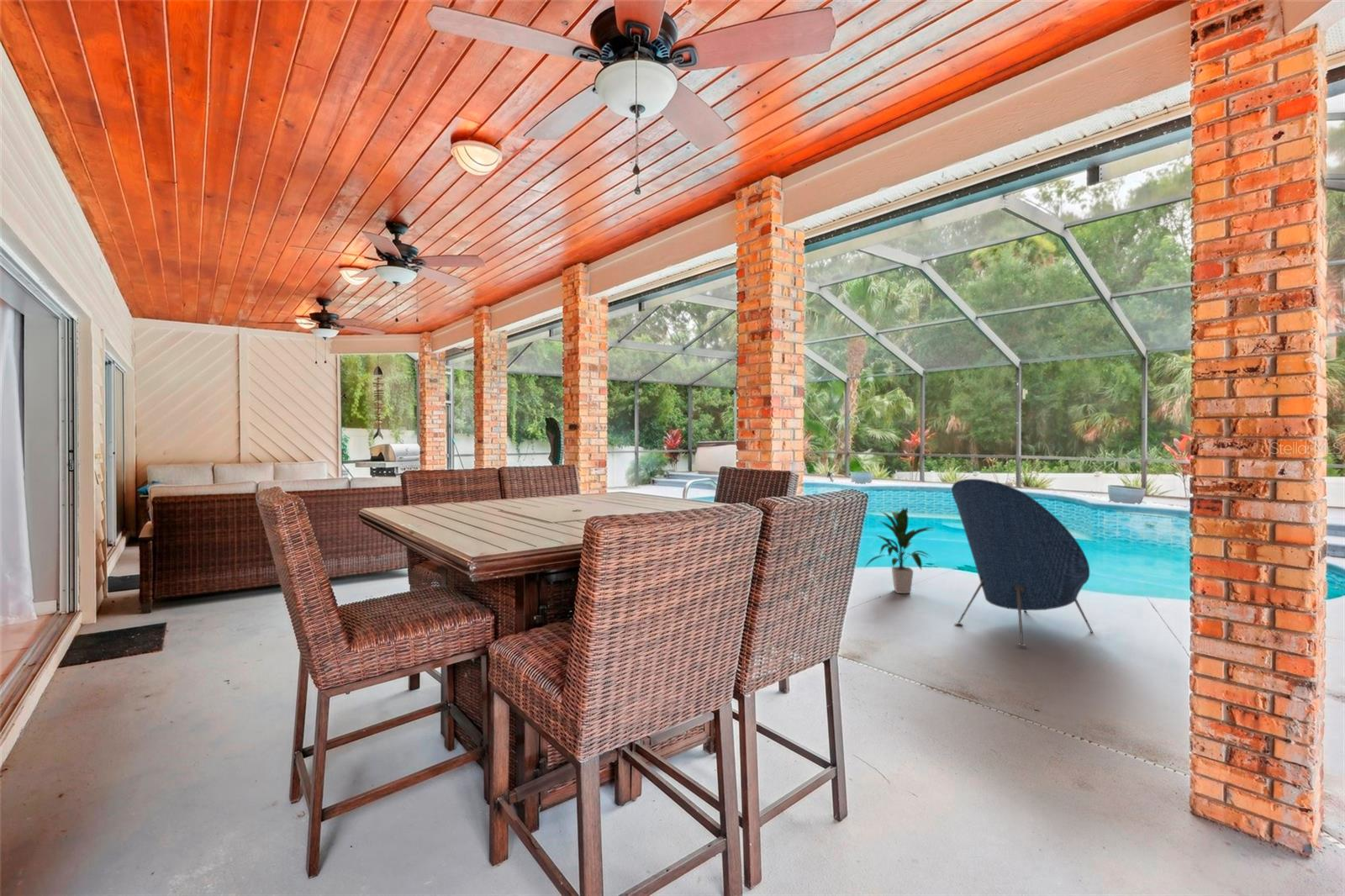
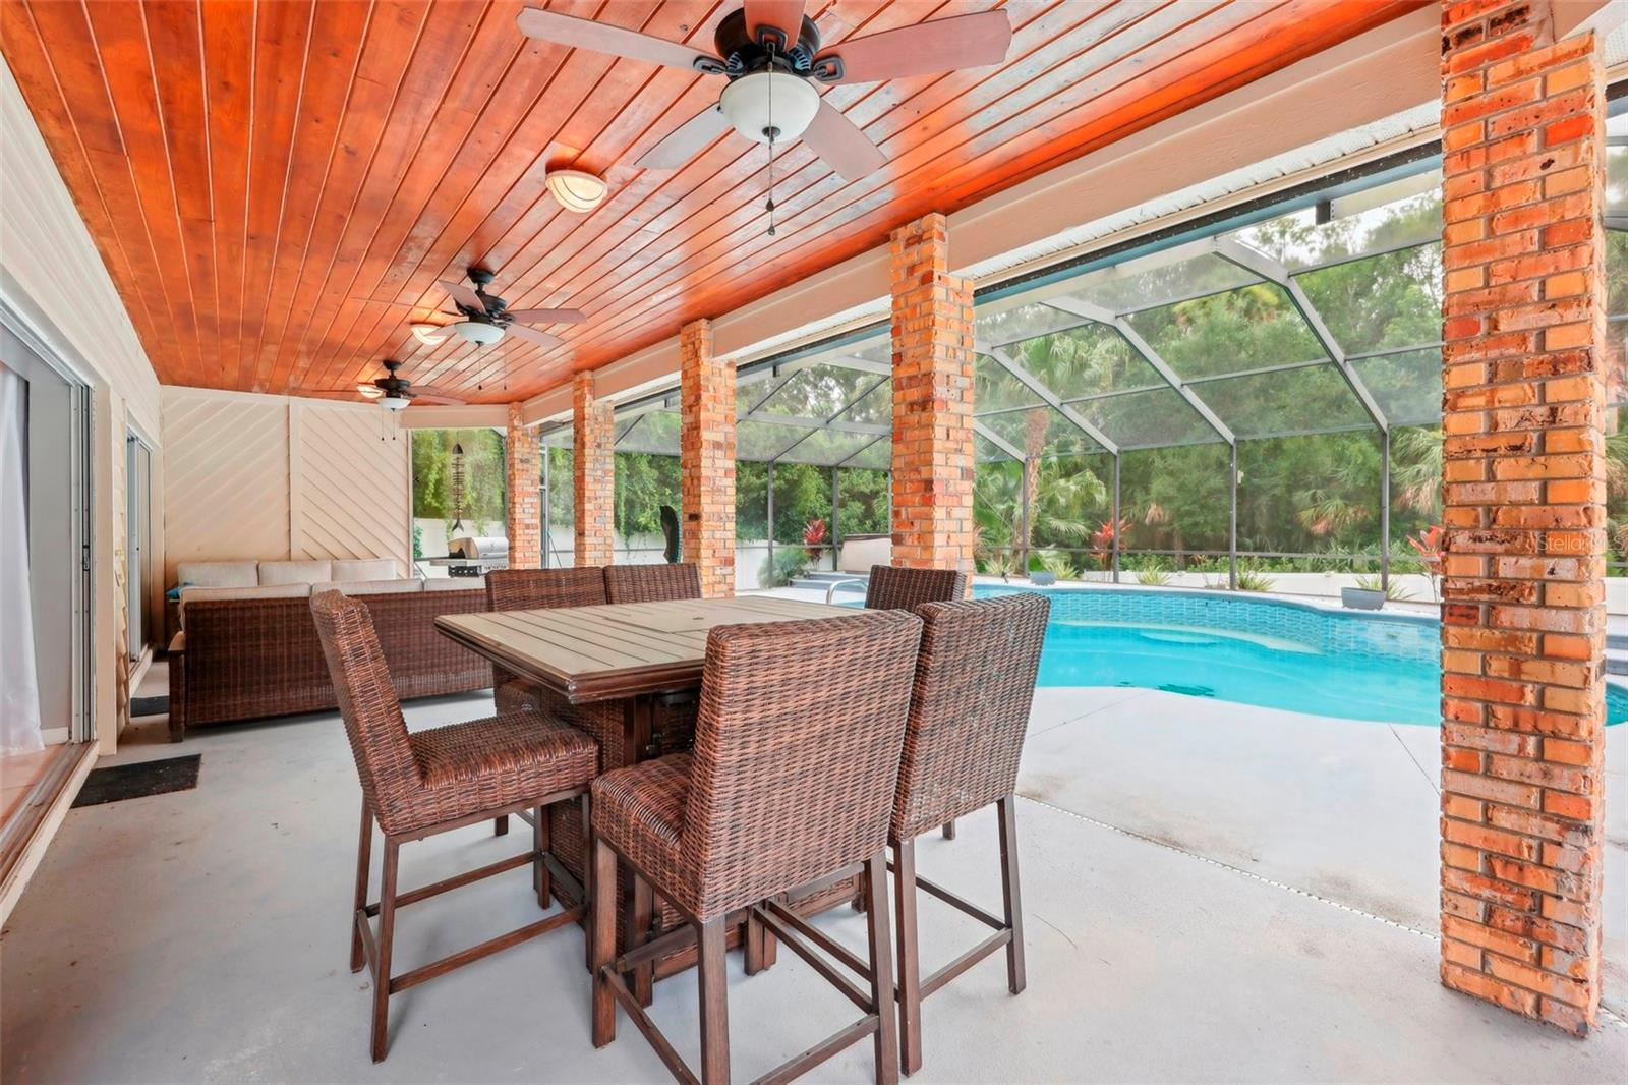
- lounge chair (1020, 553)
- indoor plant (898, 548)
